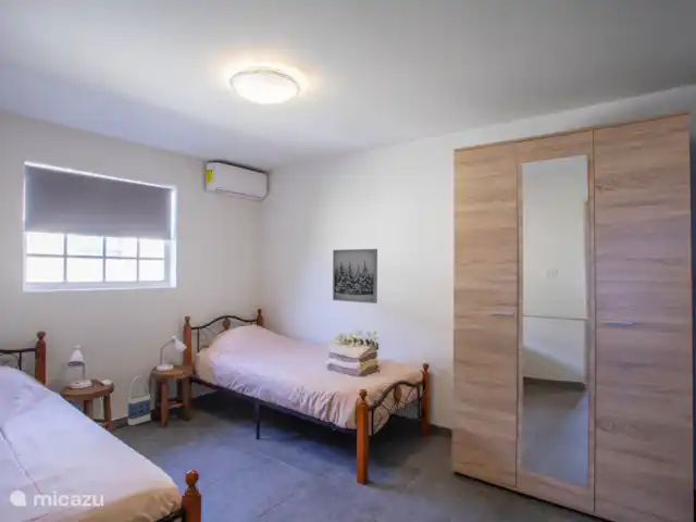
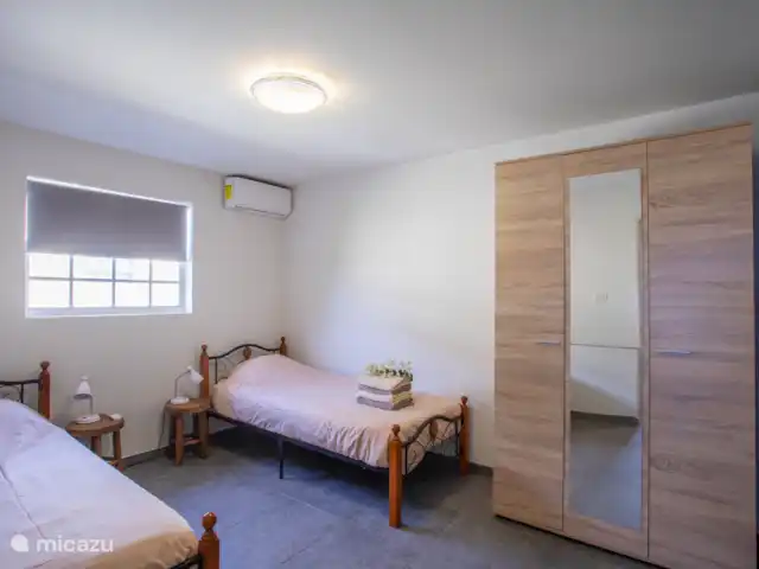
- wall art (353, 275)
- bag (139, 398)
